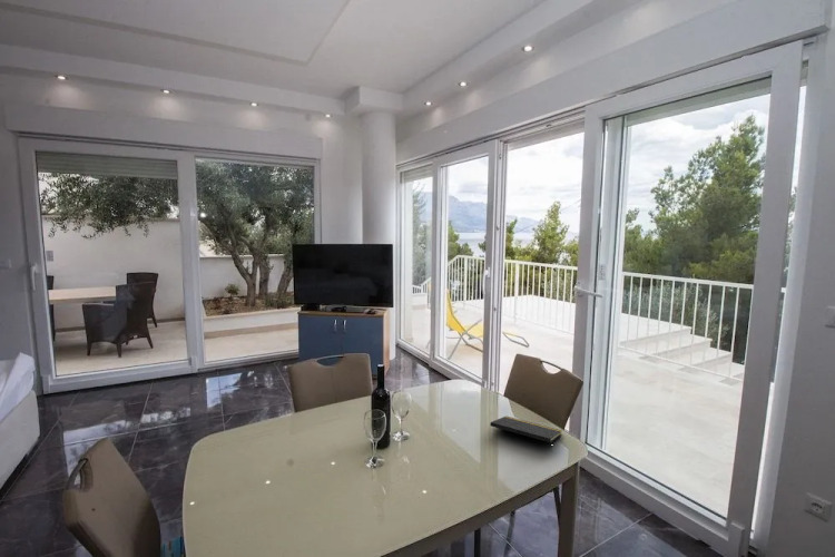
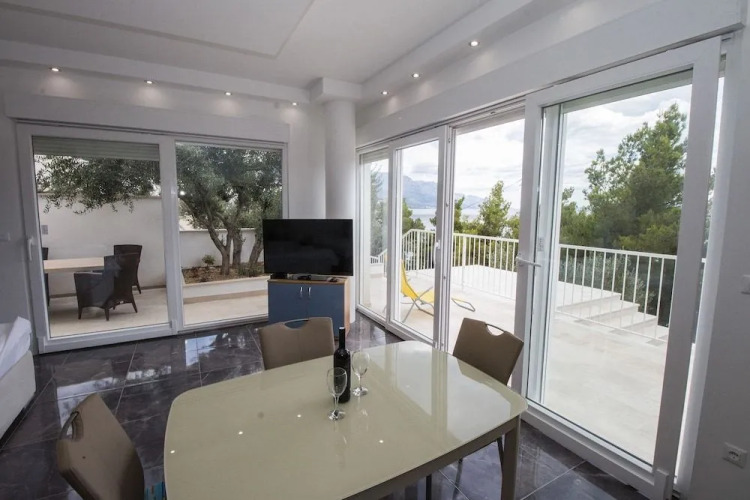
- notepad (525, 428)
